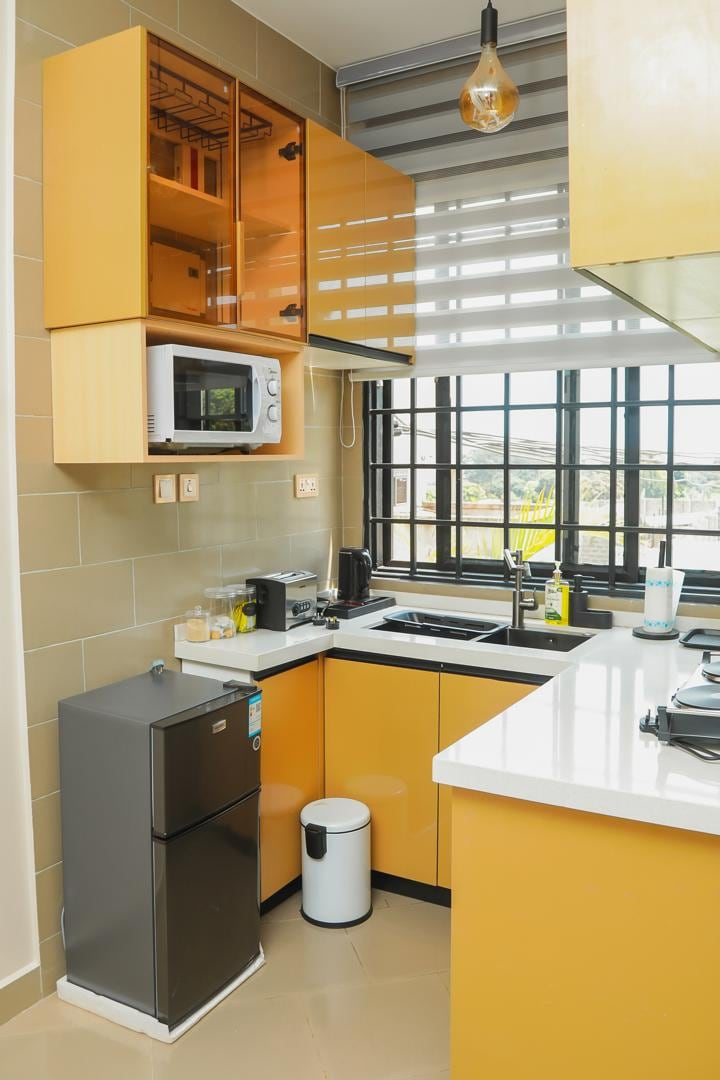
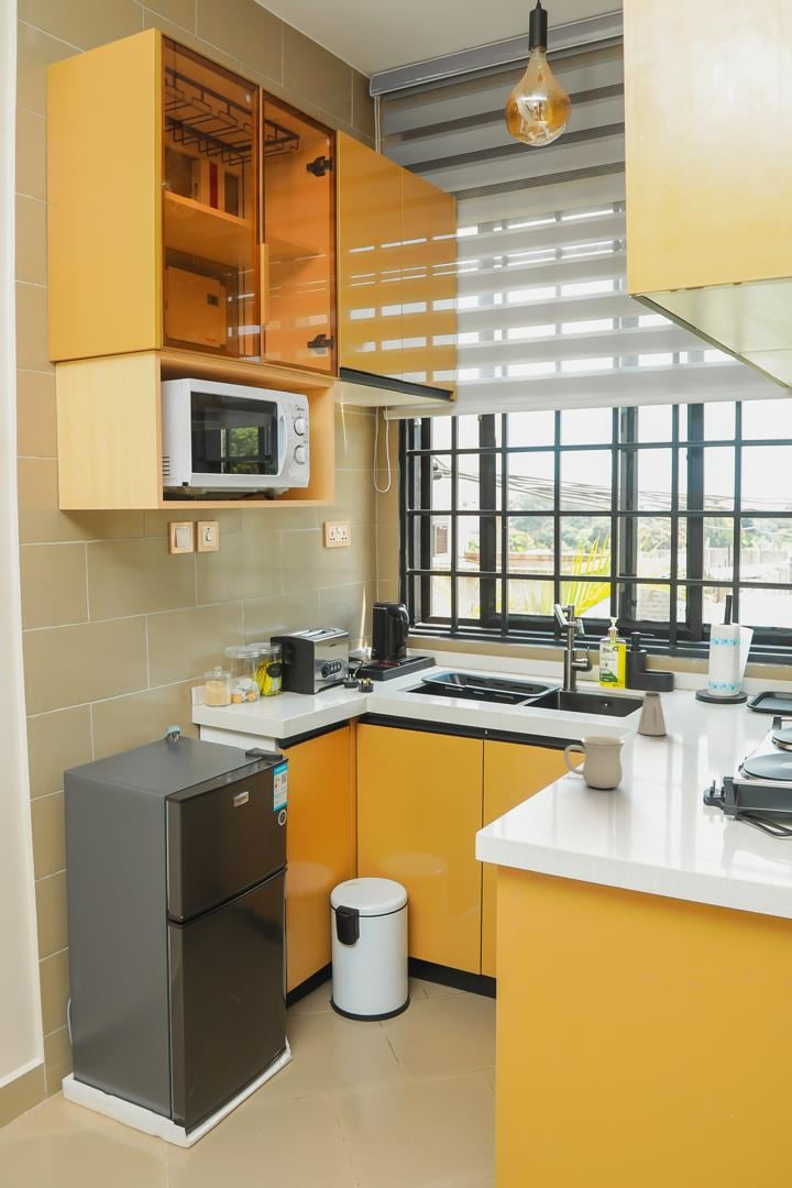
+ saltshaker (651, 712)
+ mug (593, 762)
